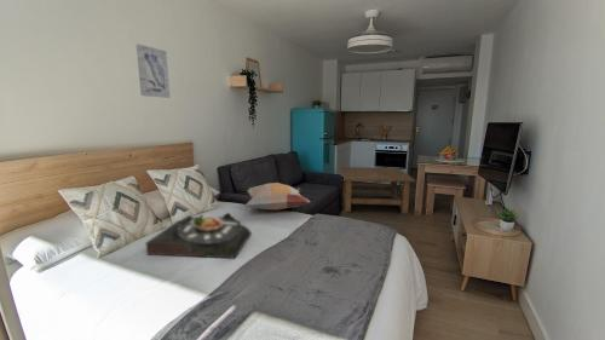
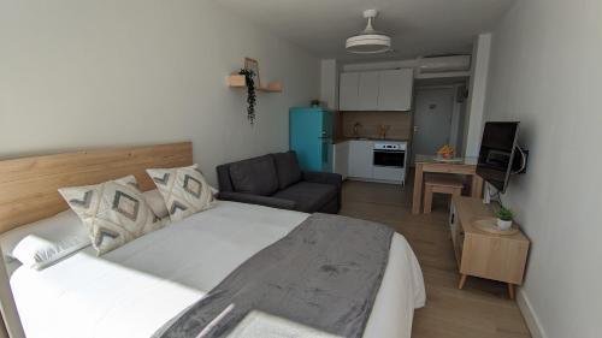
- serving tray (206, 226)
- coffee table (373, 188)
- wall art (154, 73)
- decorative pillow (276, 195)
